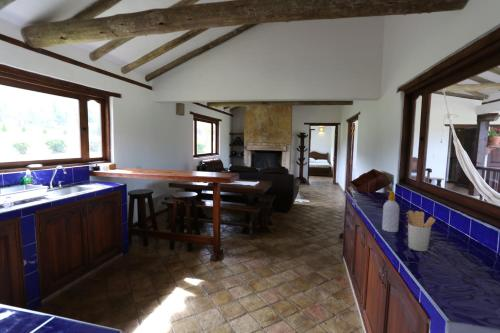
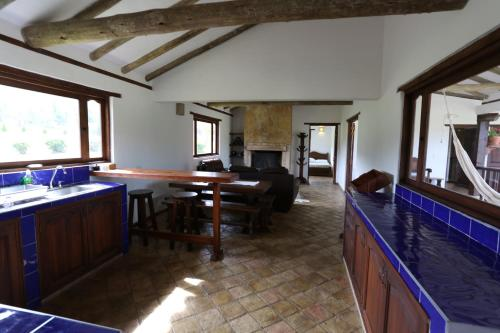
- soap bottle (390, 210)
- utensil holder (417, 229)
